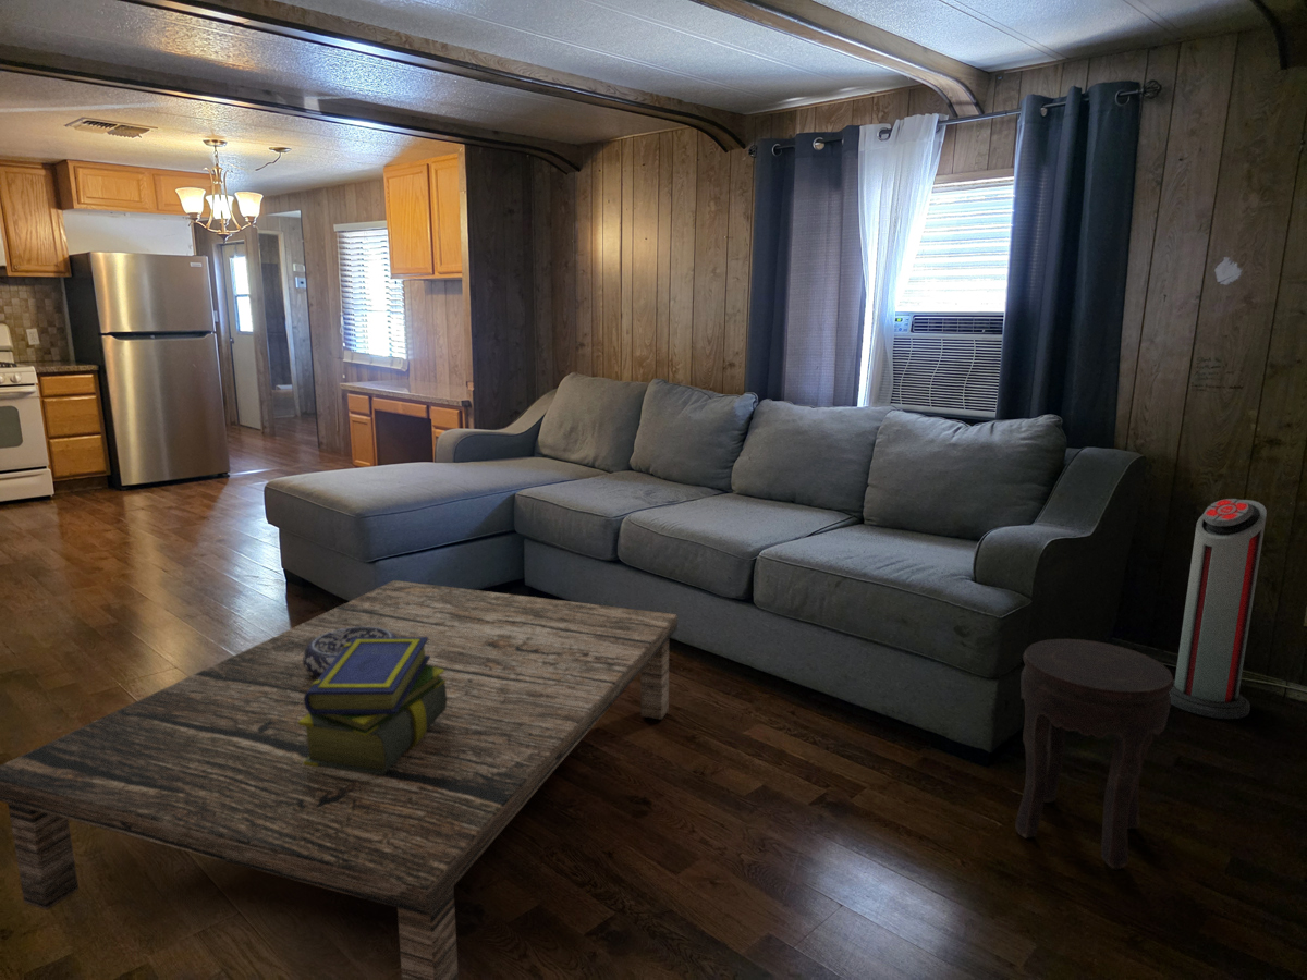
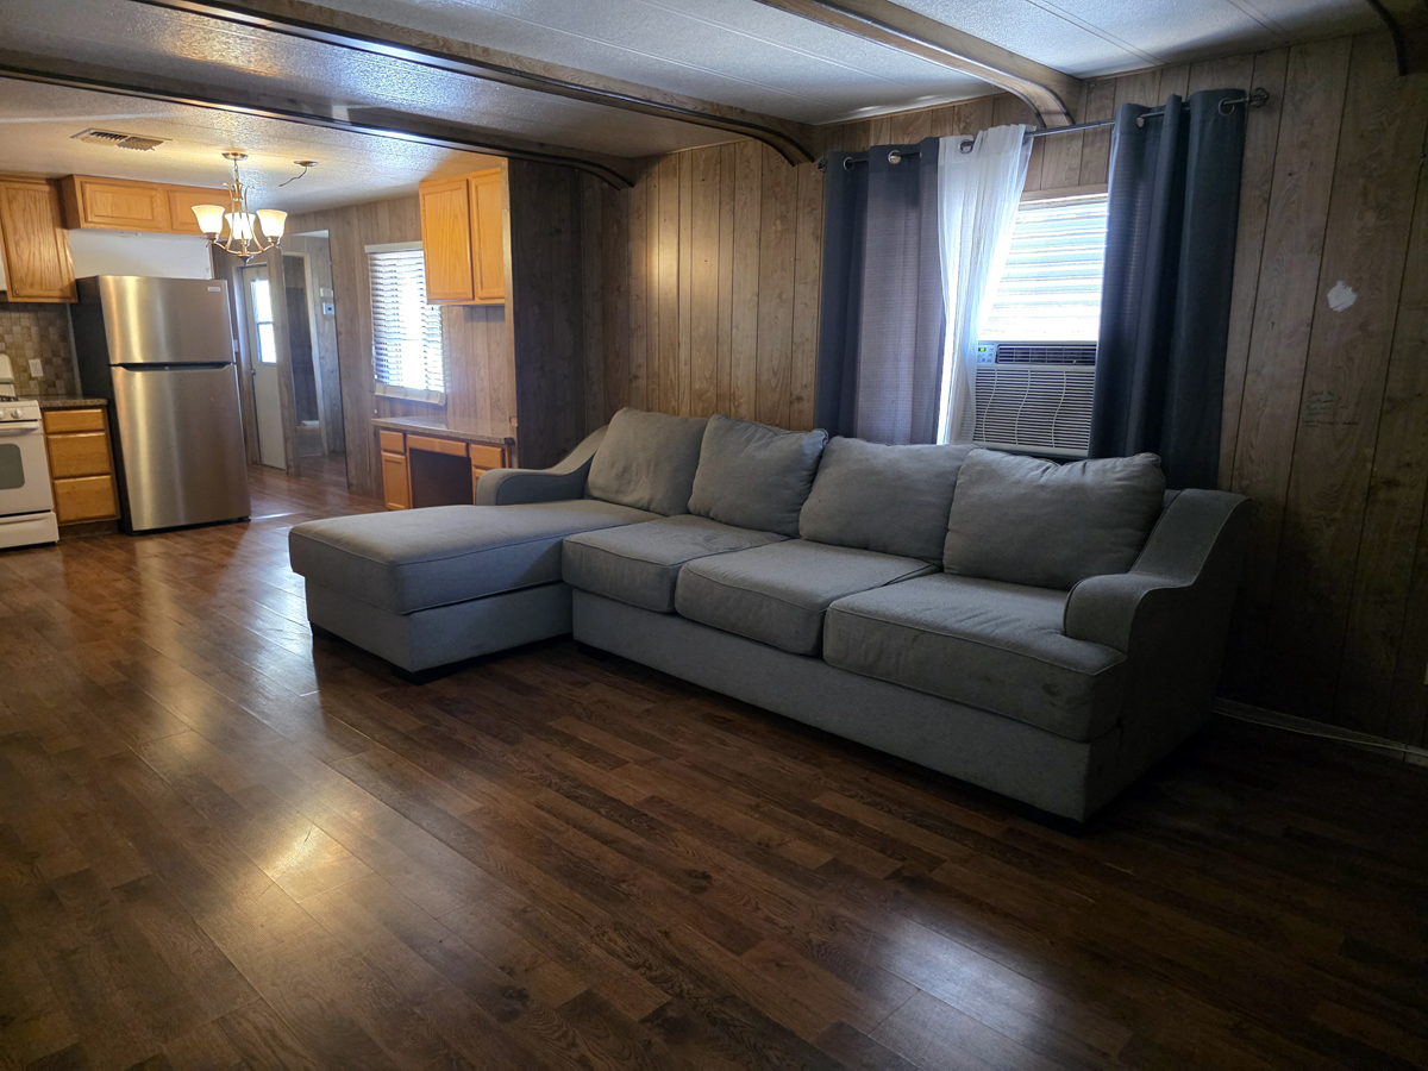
- decorative bowl (345, 644)
- air purifier (1218, 603)
- coffee table (417, 743)
- stack of books (376, 698)
- side table (1086, 734)
